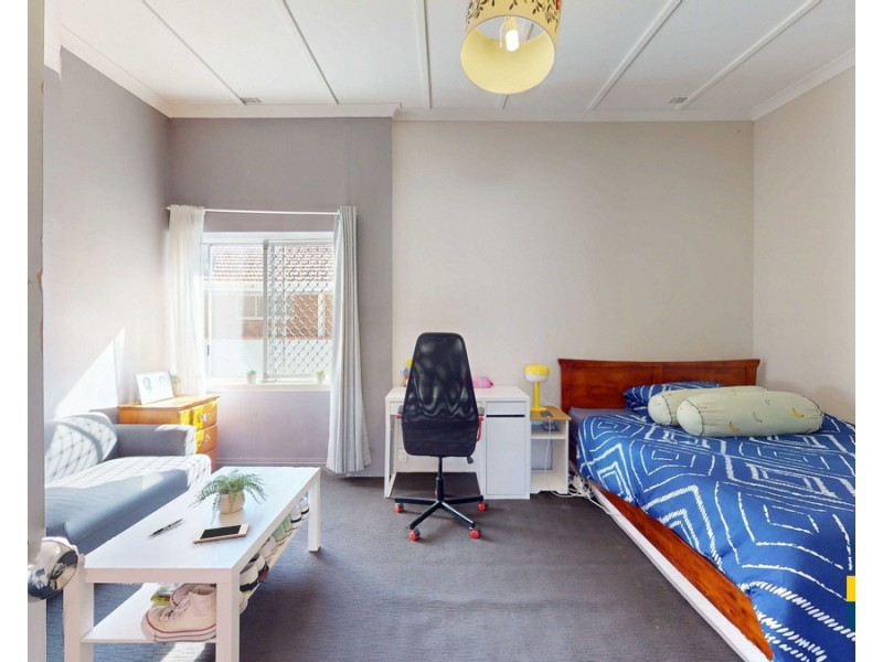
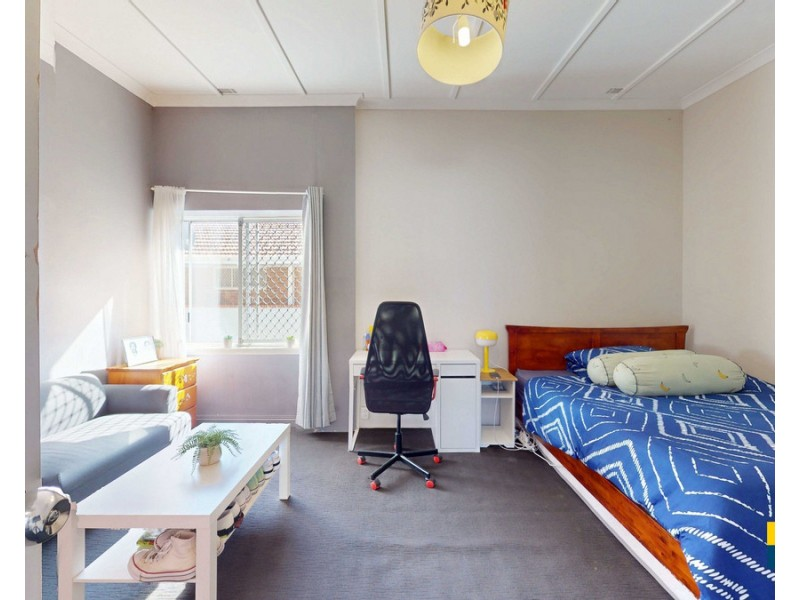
- cell phone (222, 532)
- pen (166, 527)
